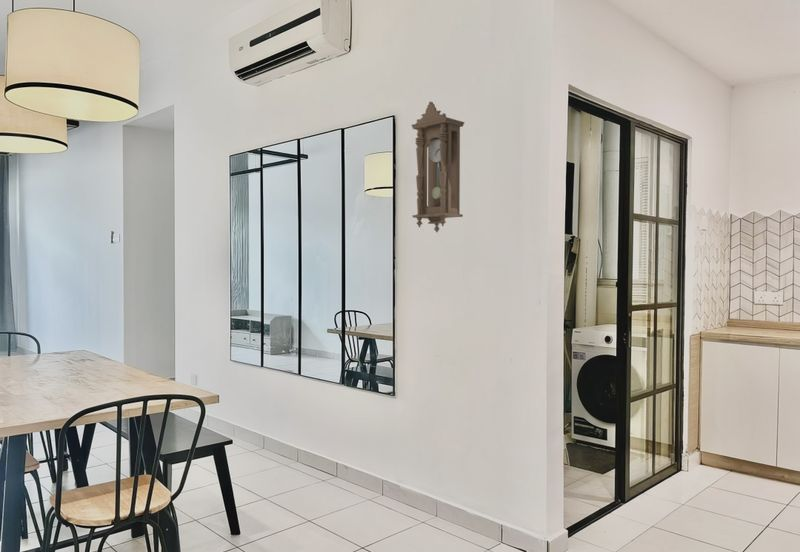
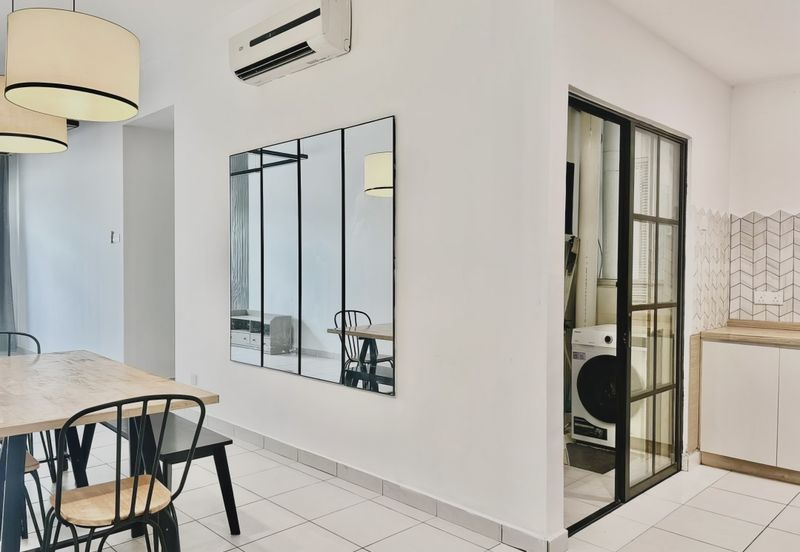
- pendulum clock (437, 168)
